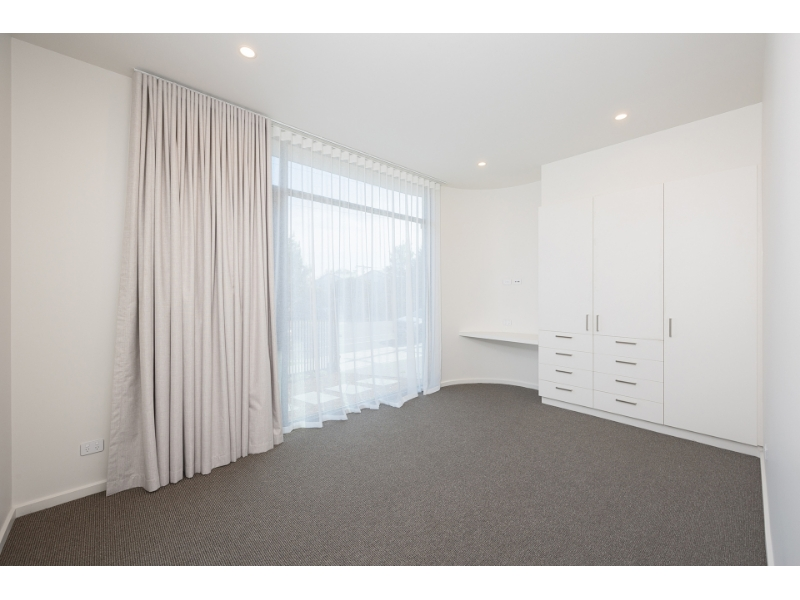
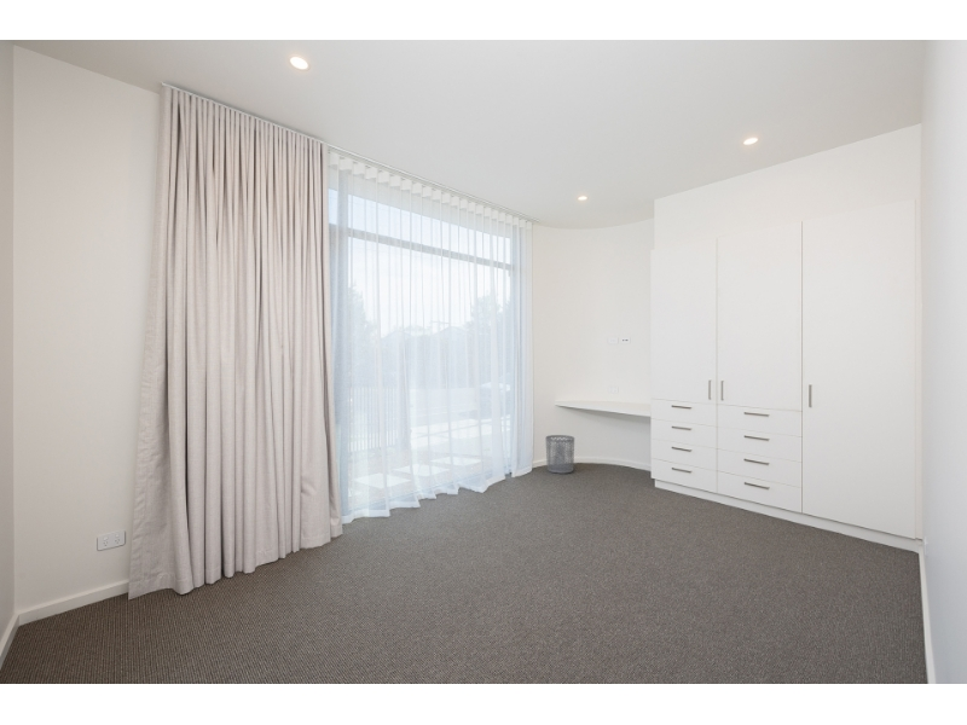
+ waste bin (560, 453)
